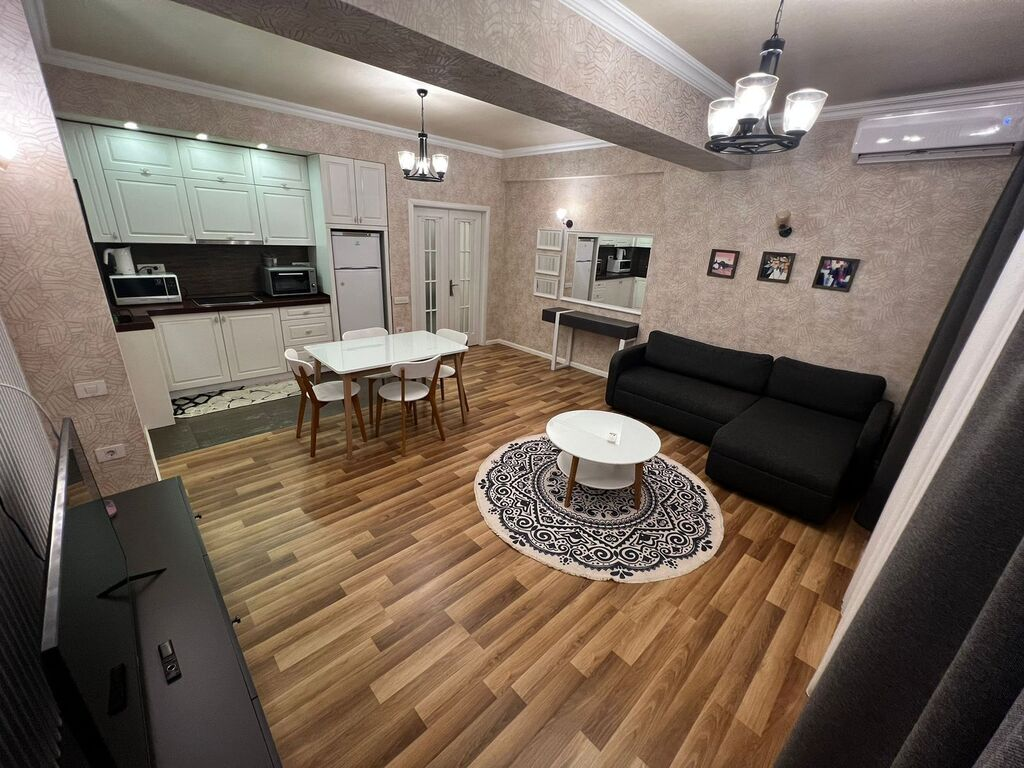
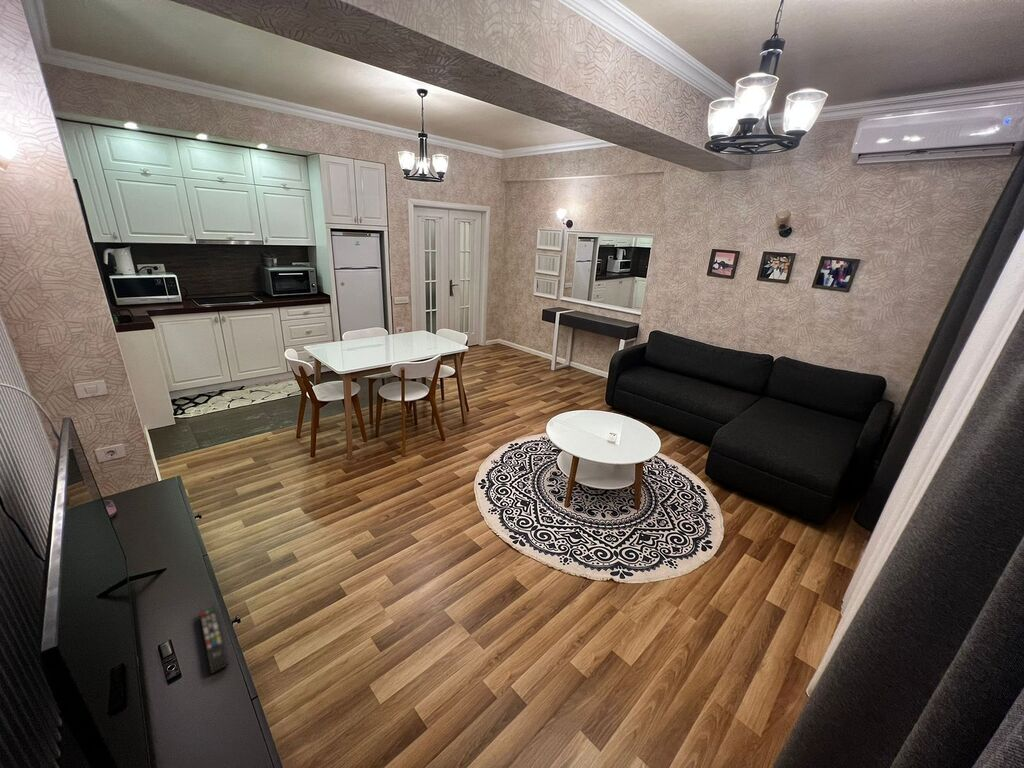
+ remote control (212, 637)
